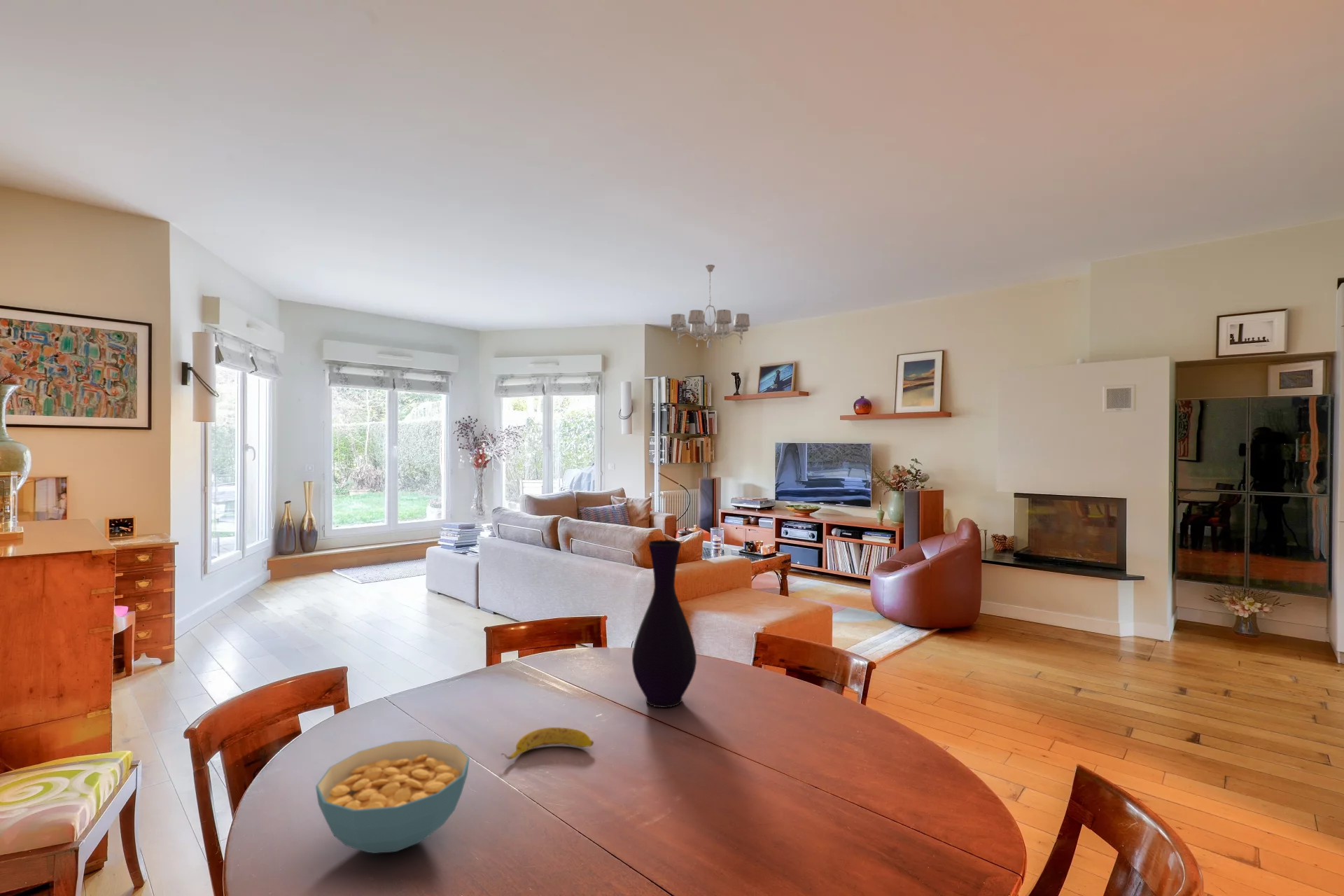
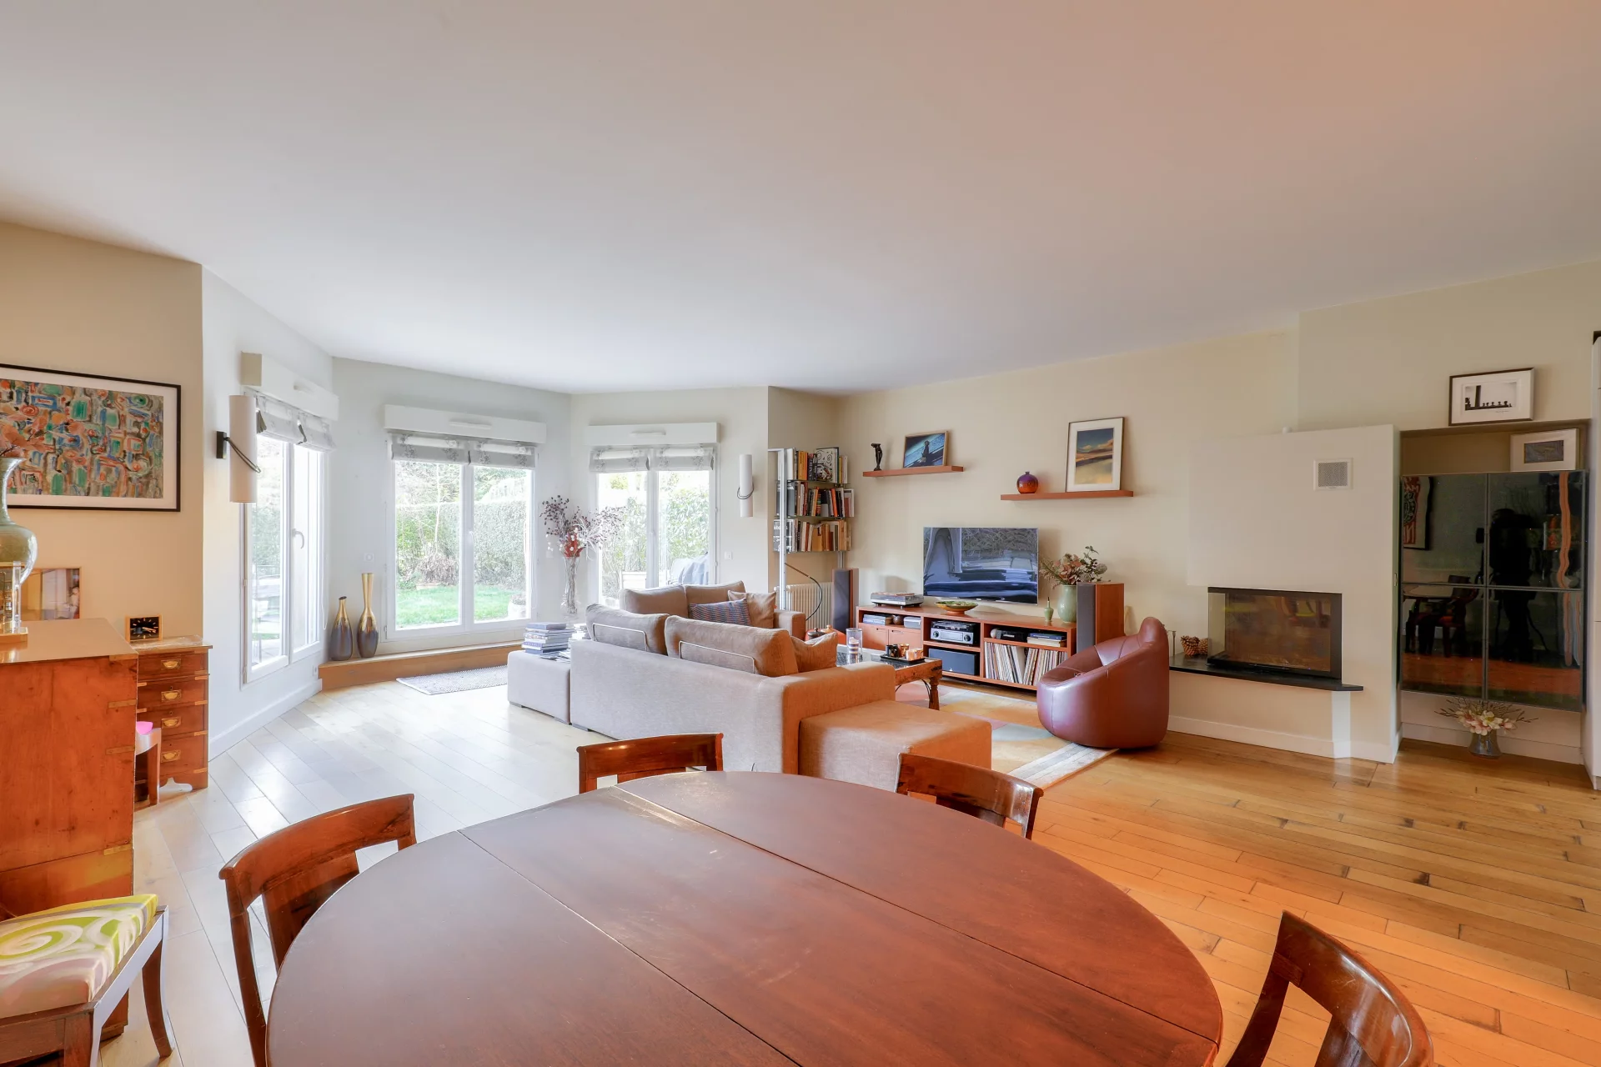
- cereal bowl (396, 805)
- chandelier (709, 307)
- vase (664, 621)
- banana (550, 743)
